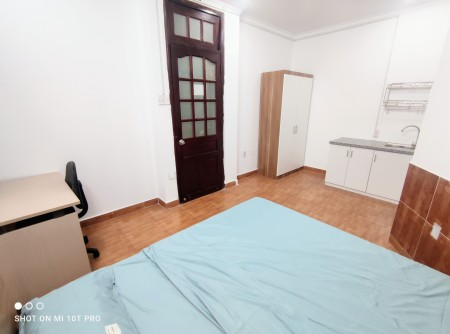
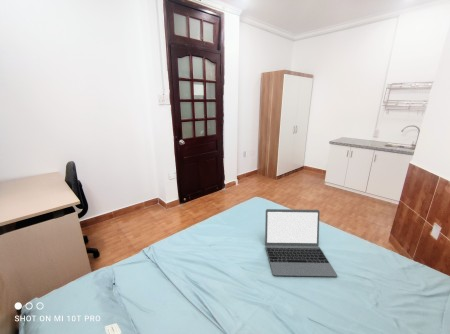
+ laptop (298, 239)
